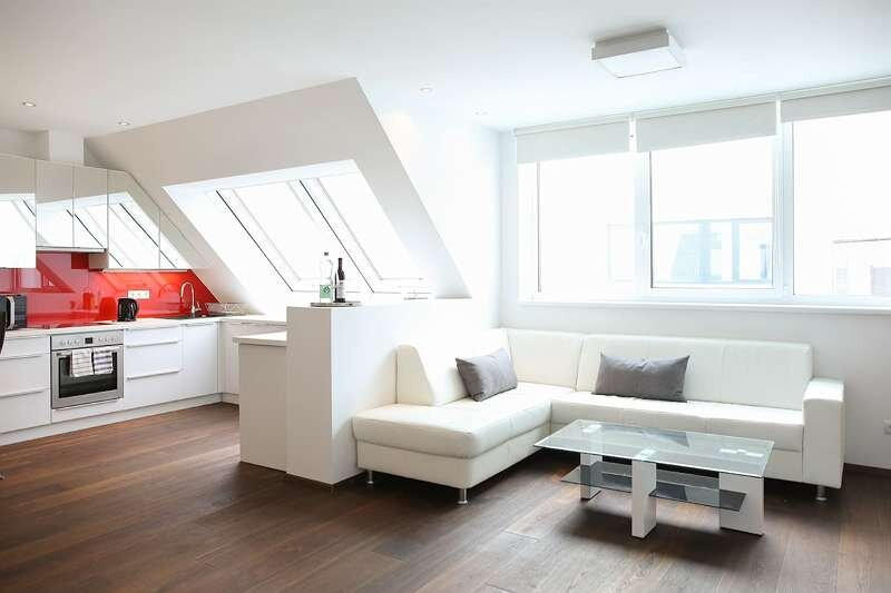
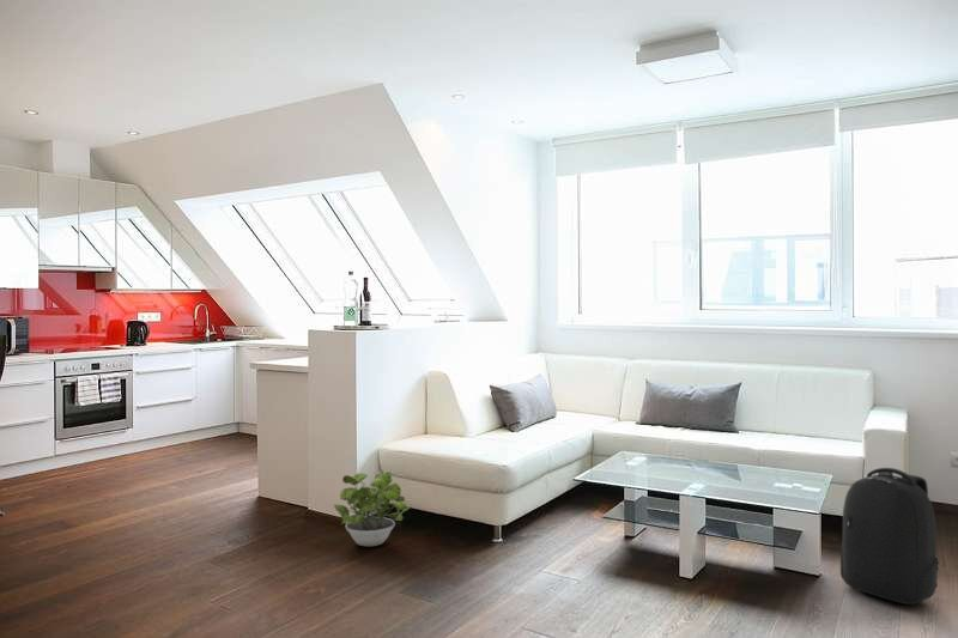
+ potted plant (371, 506)
+ backpack (891, 530)
